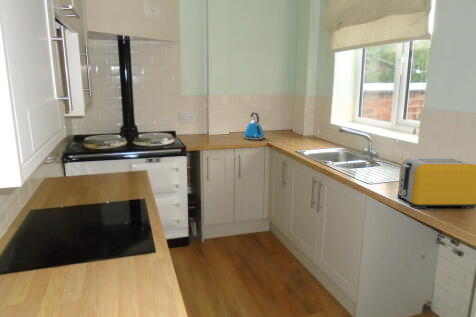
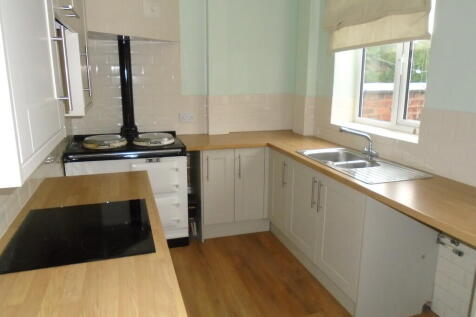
- kettle (254, 125)
- toaster (435, 181)
